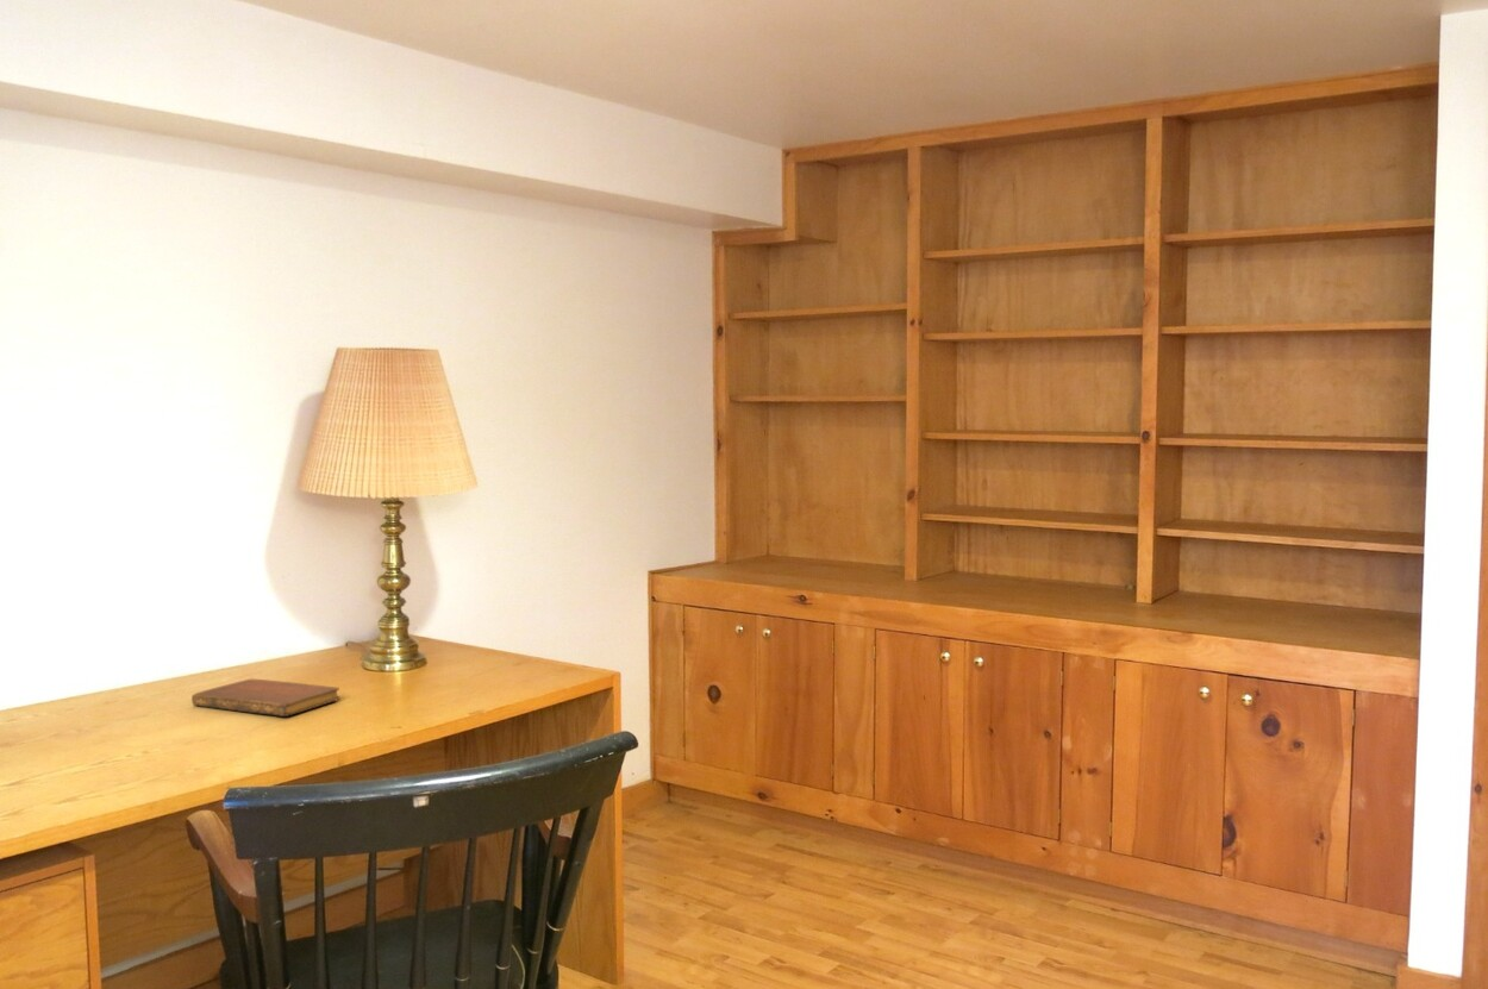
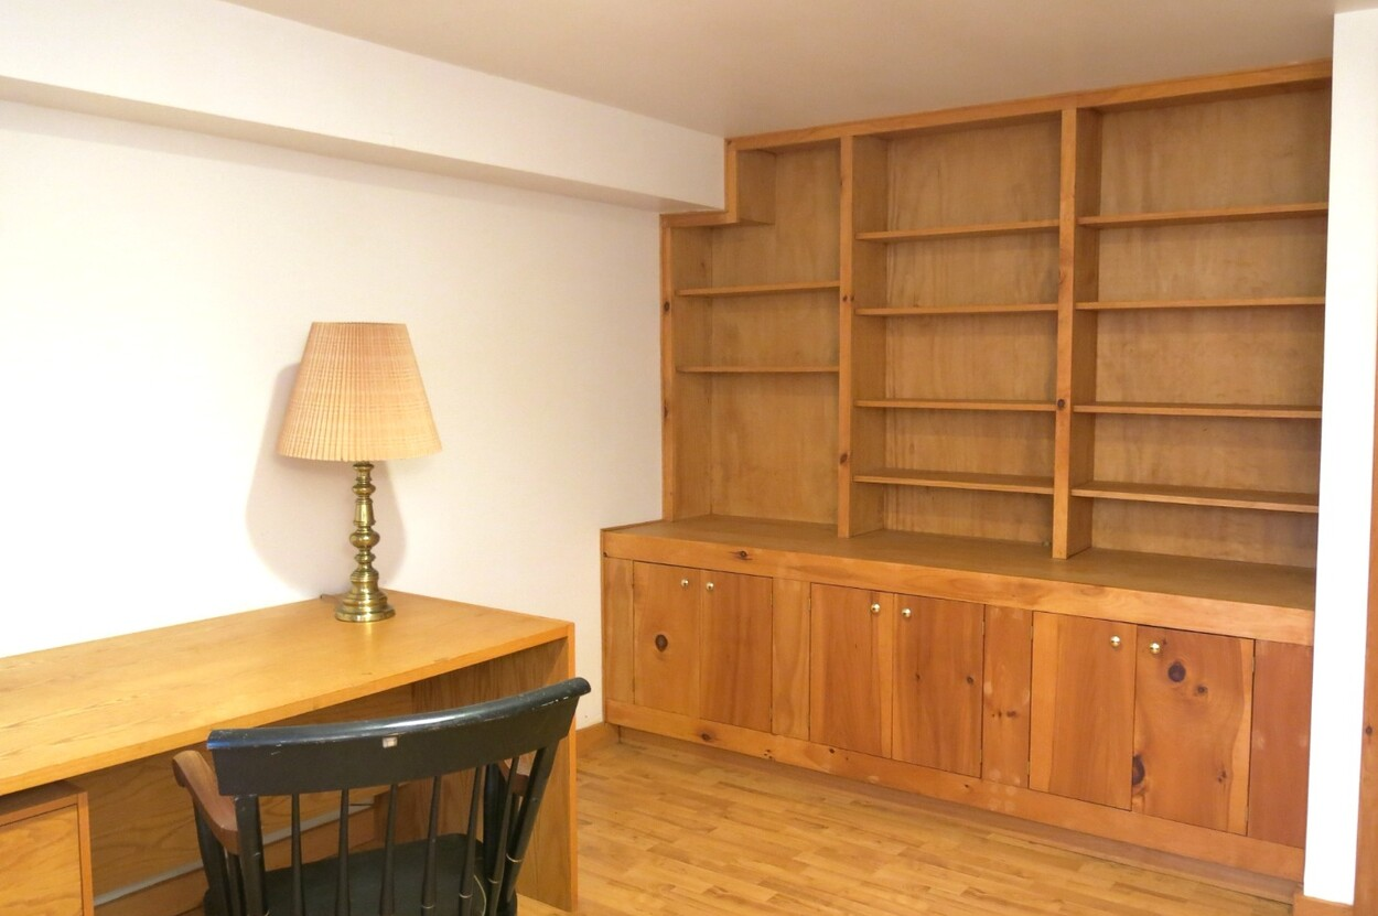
- notebook (267, 696)
